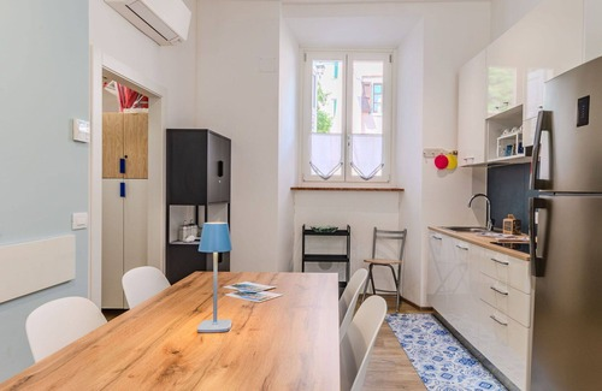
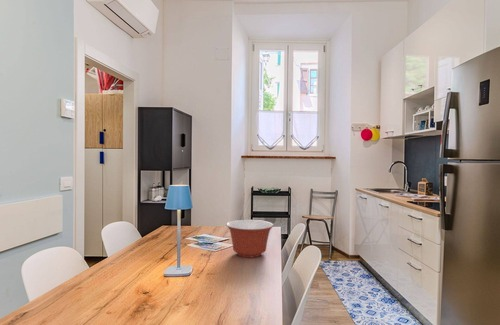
+ mixing bowl (249, 239)
